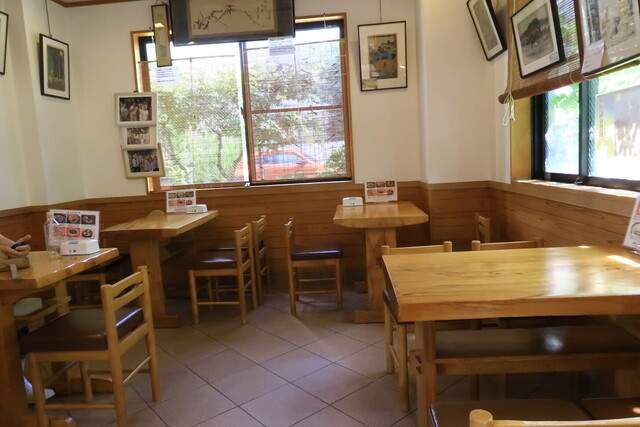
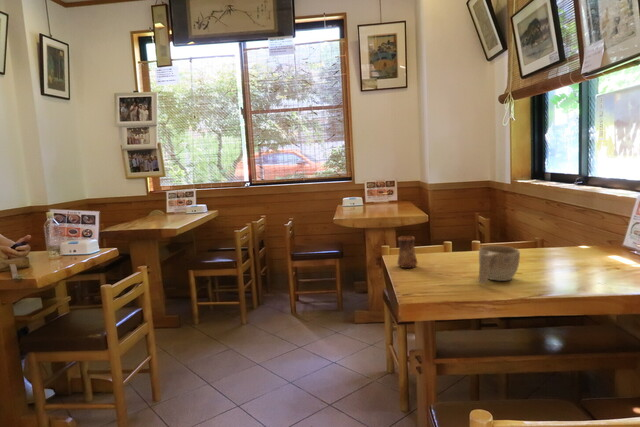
+ cup (494, 265)
+ cup (406, 251)
